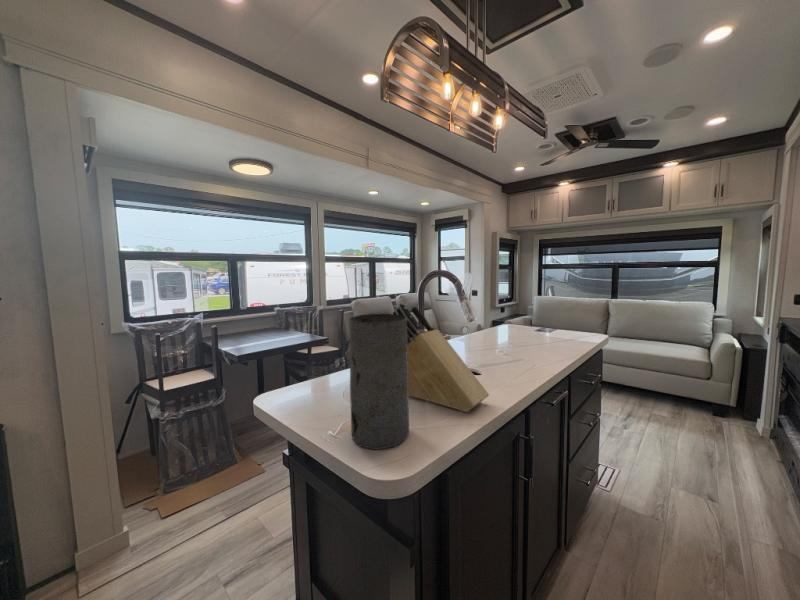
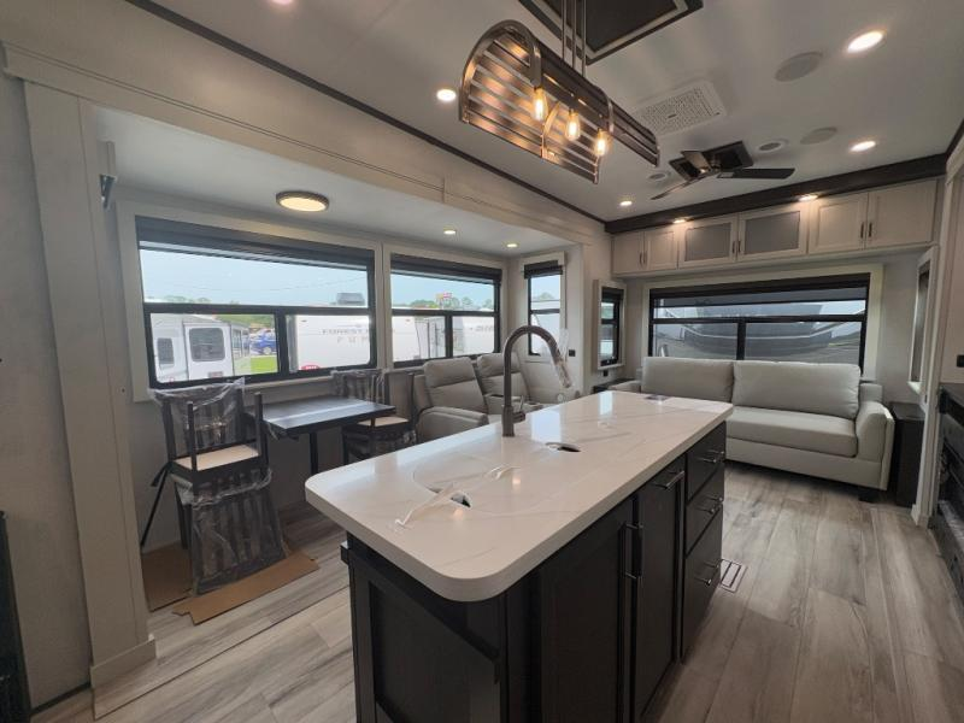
- knife block (432, 350)
- vase (379, 376)
